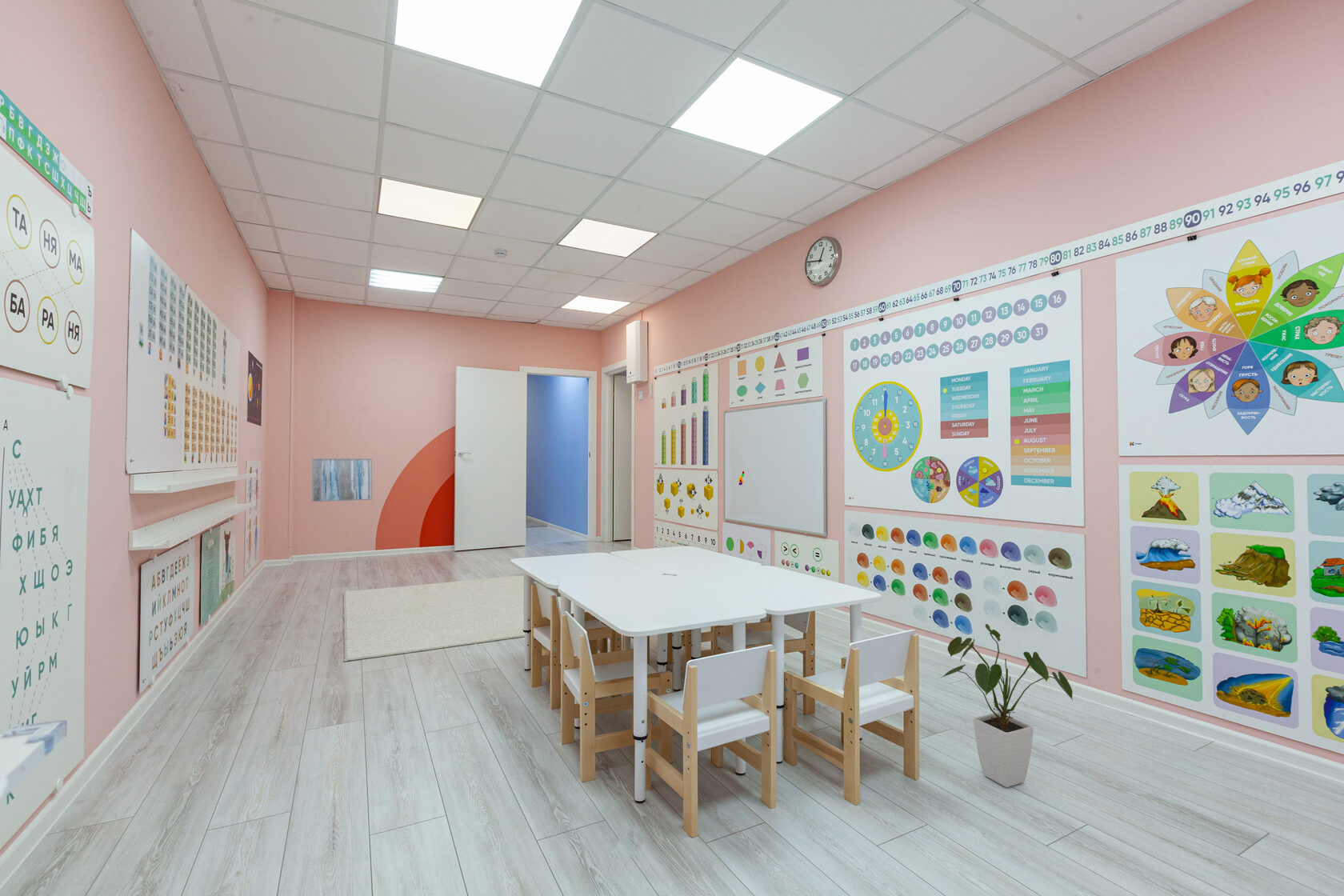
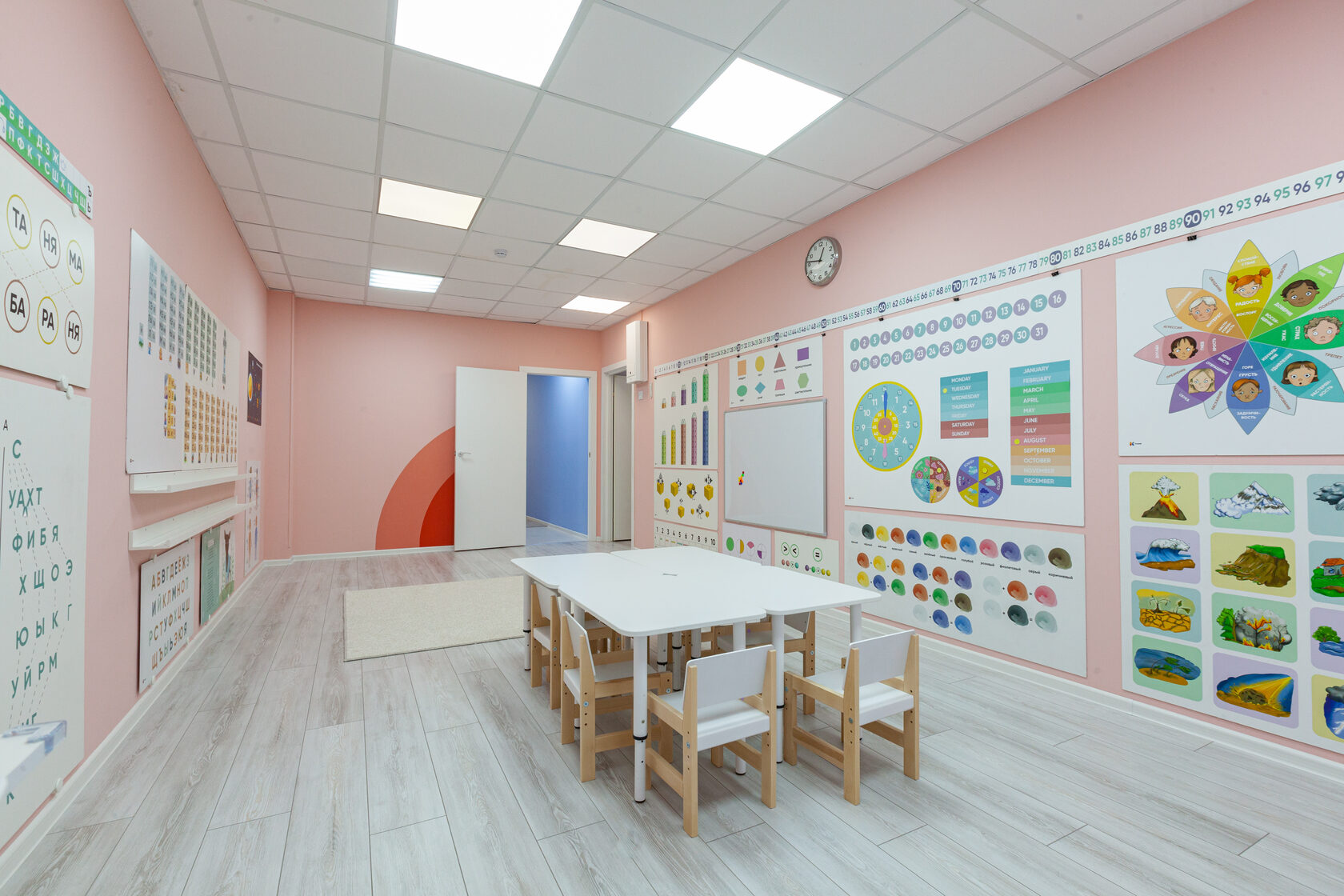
- house plant (1007, 705)
- wall art (342, 479)
